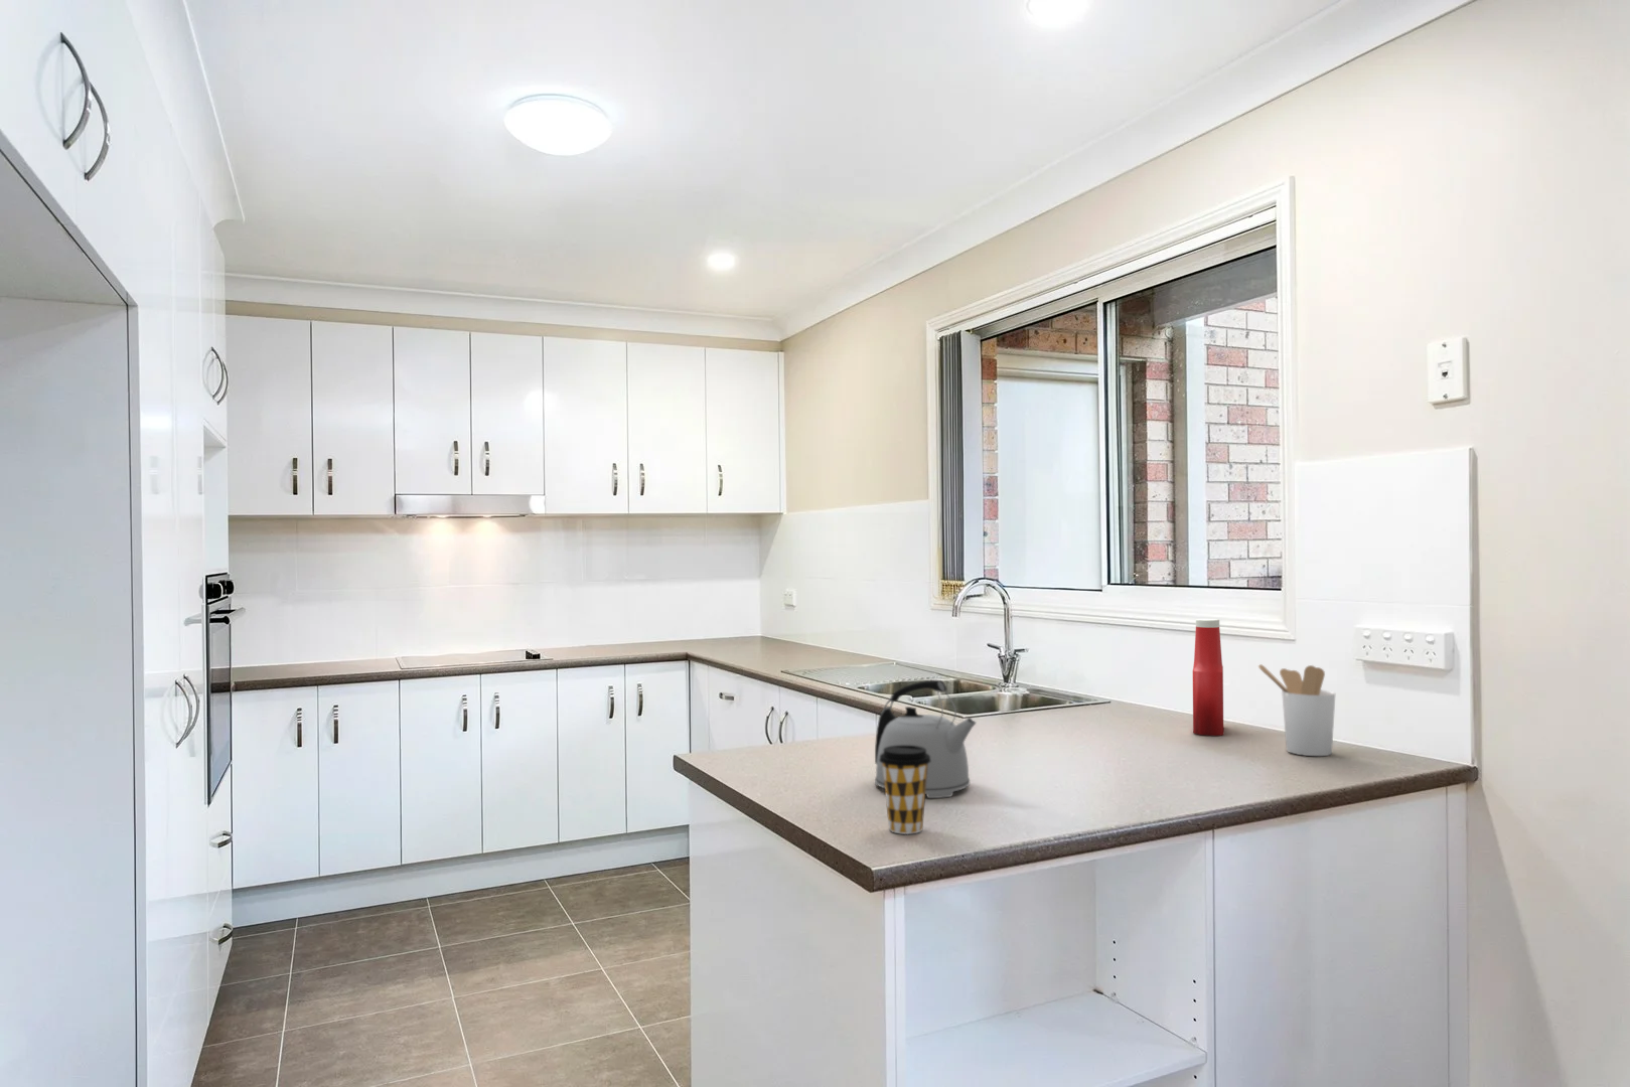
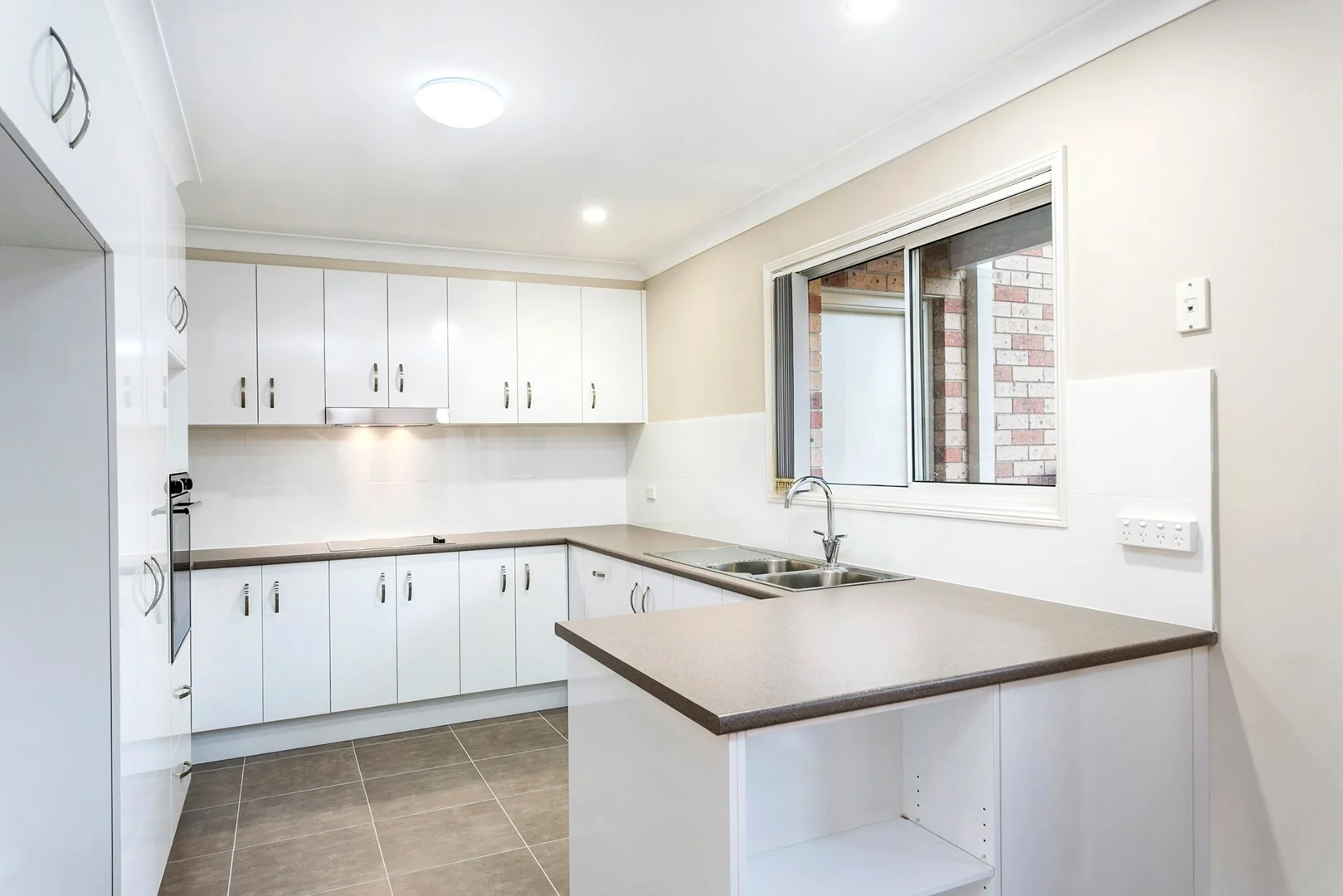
- soap bottle (1208, 675)
- coffee cup (905, 789)
- utensil holder (1295, 706)
- kettle (924, 732)
